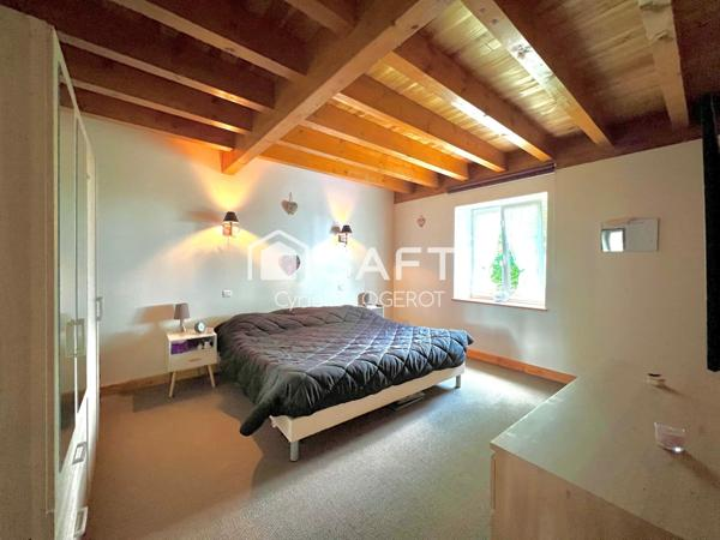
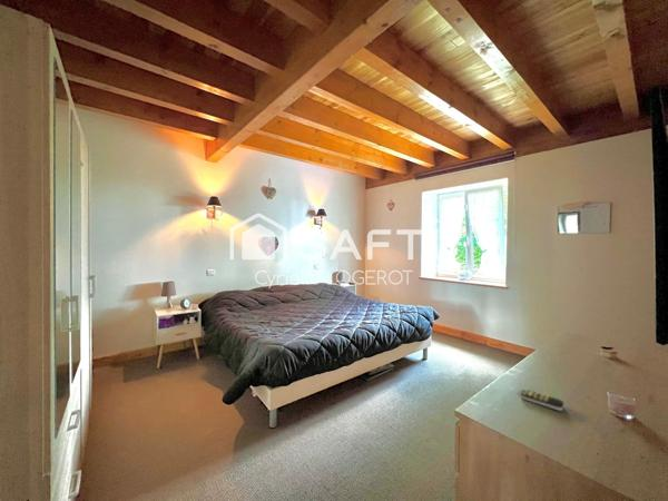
+ remote control (541, 399)
